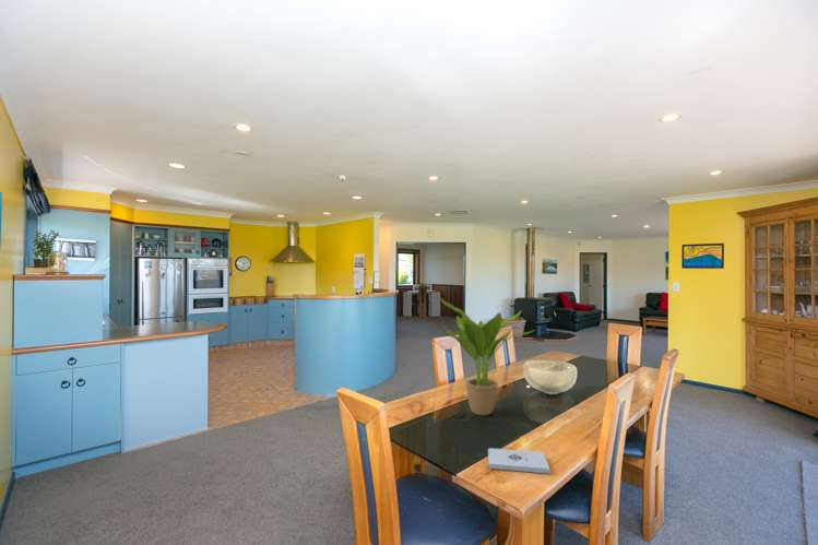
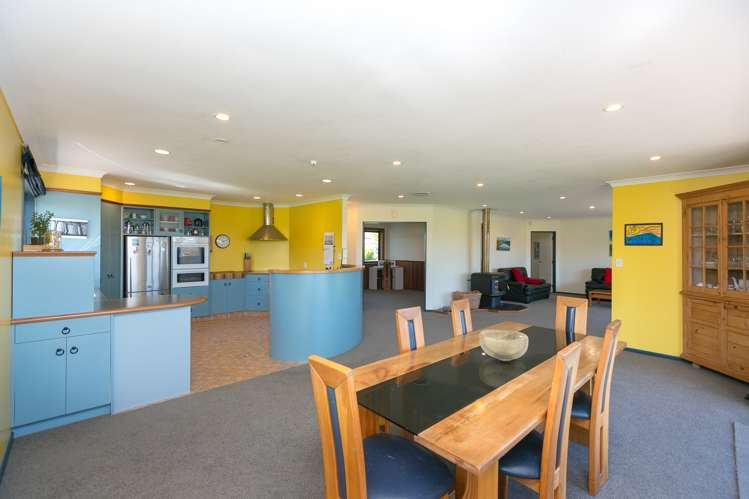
- notepad (517, 460)
- potted plant (478, 355)
